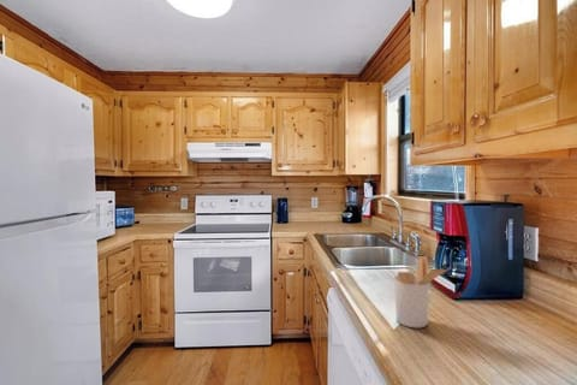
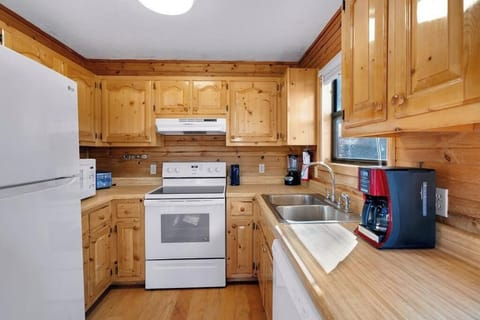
- utensil holder (420, 292)
